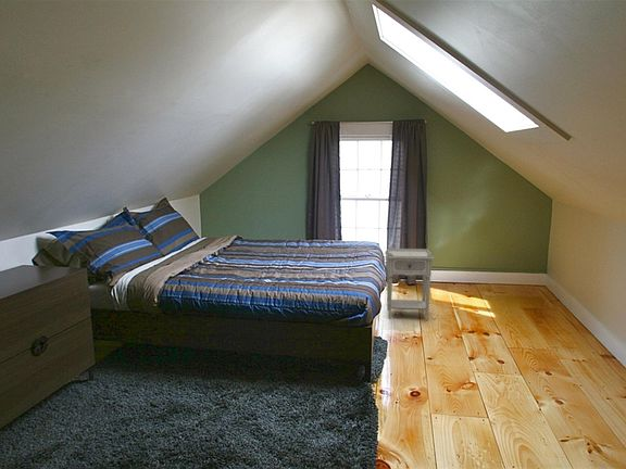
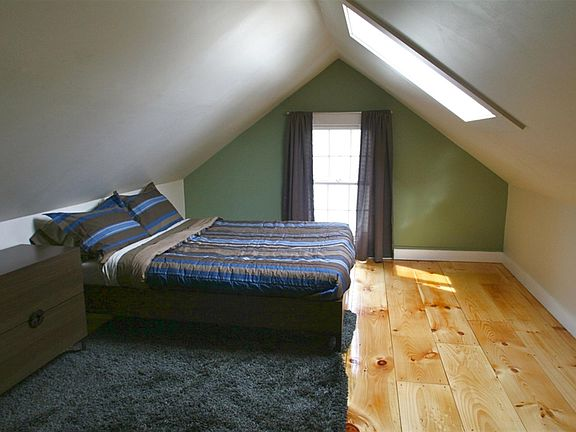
- nightstand (408, 275)
